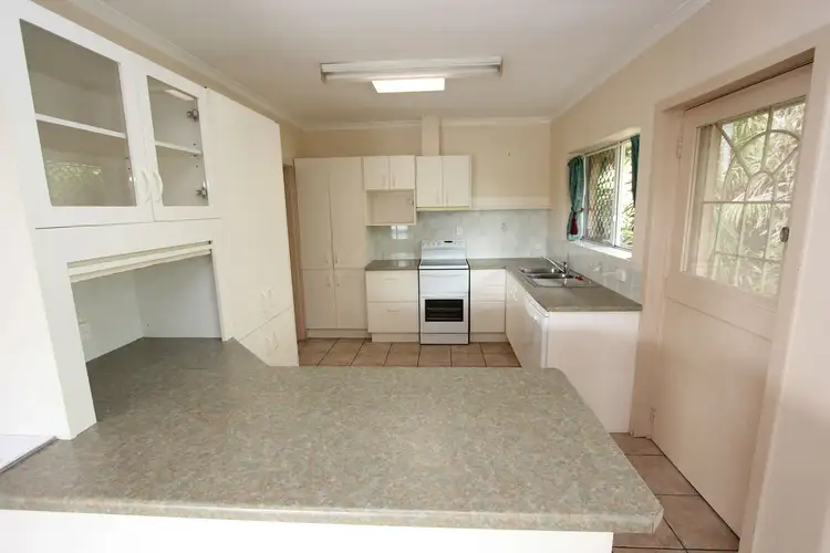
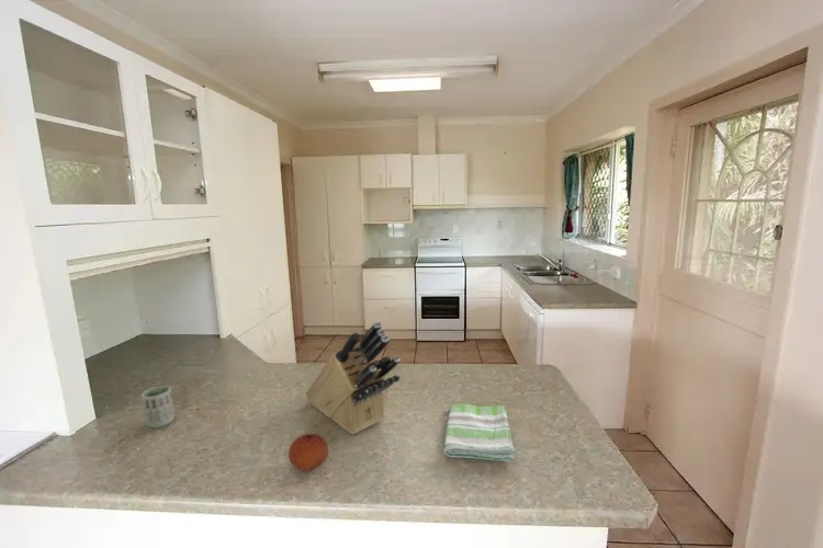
+ dish towel (477, 426)
+ fruit (308, 449)
+ knife block (349, 367)
+ cup (158, 407)
